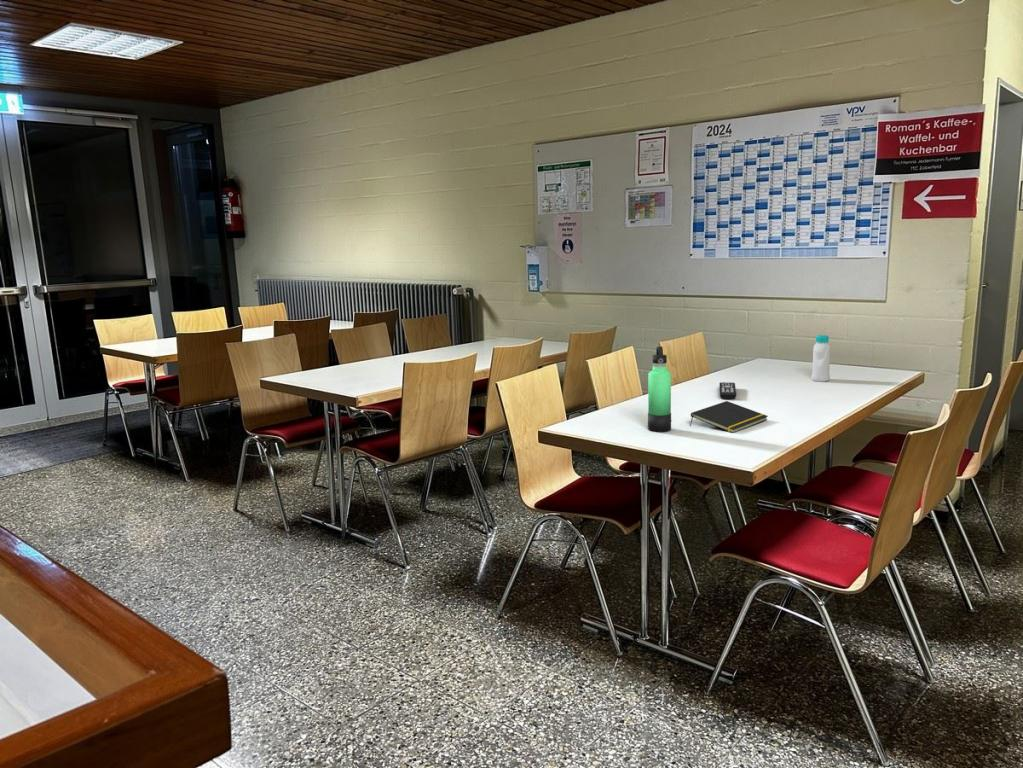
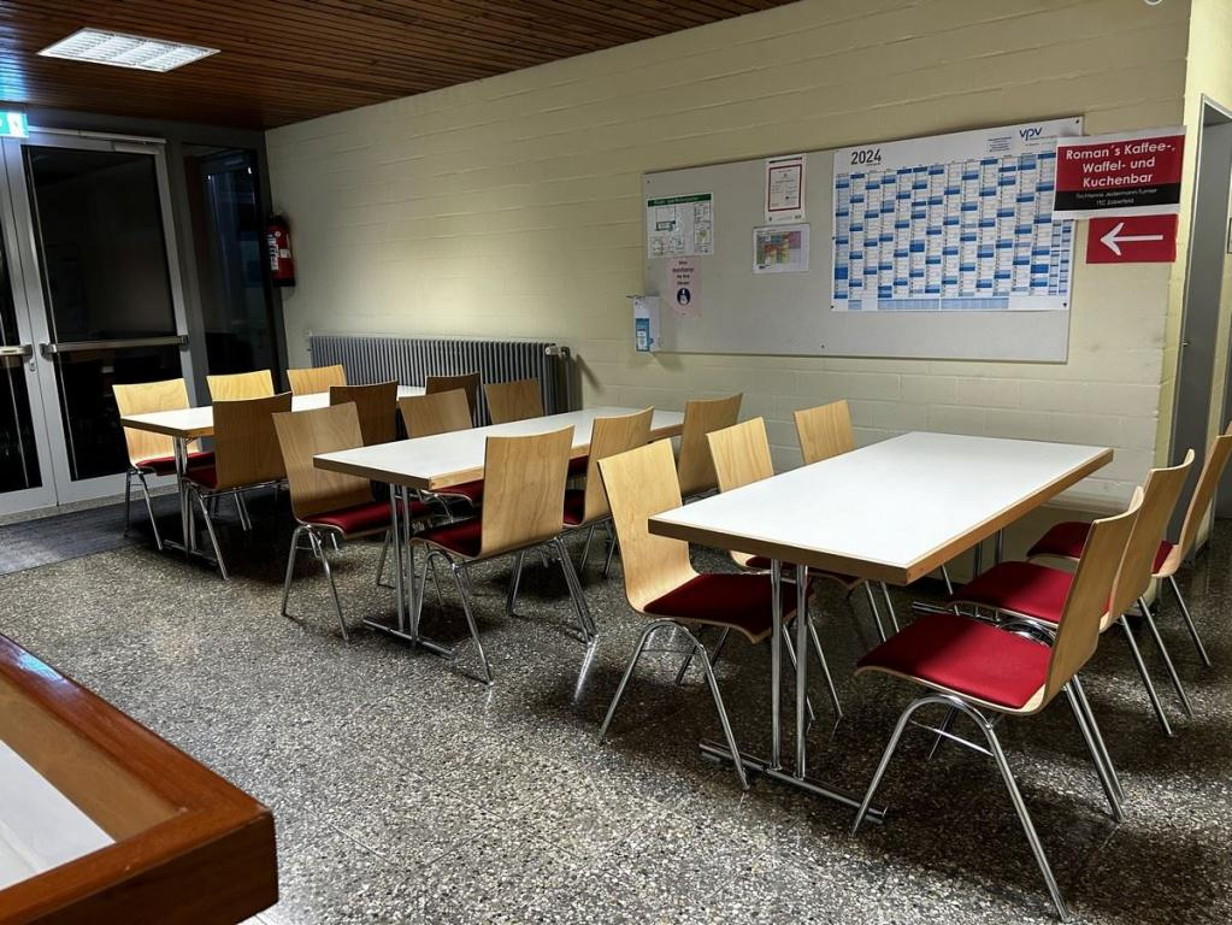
- remote control (727, 390)
- bottle (821, 358)
- thermos bottle (659, 388)
- notepad (729, 416)
